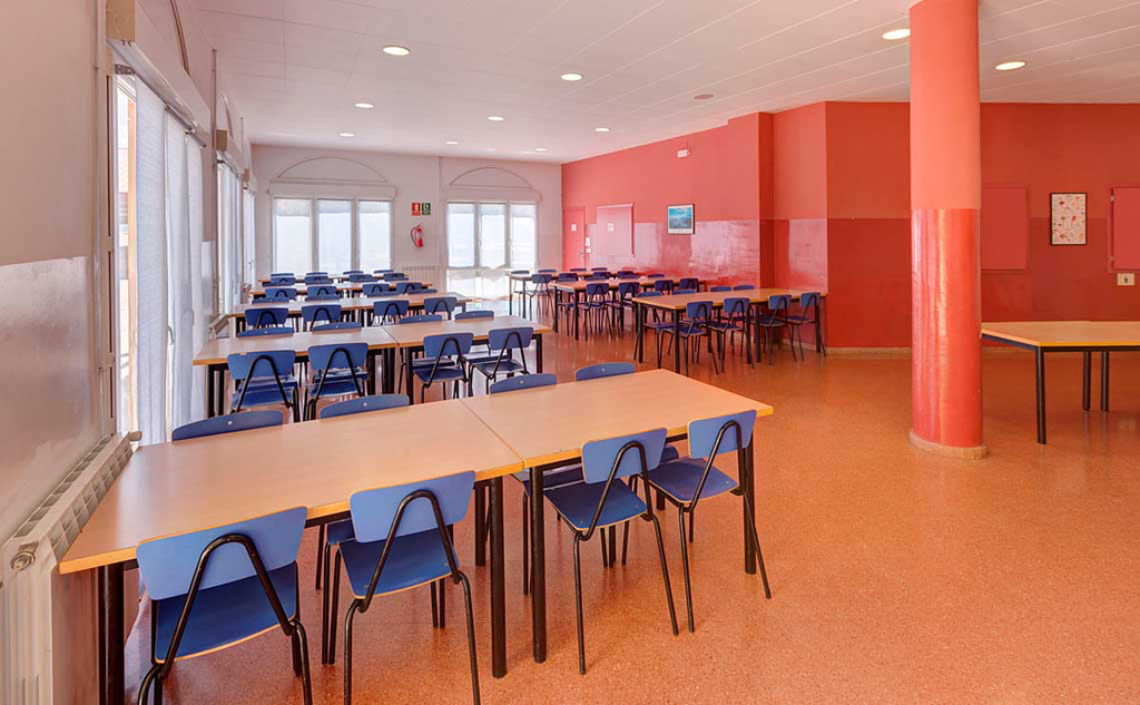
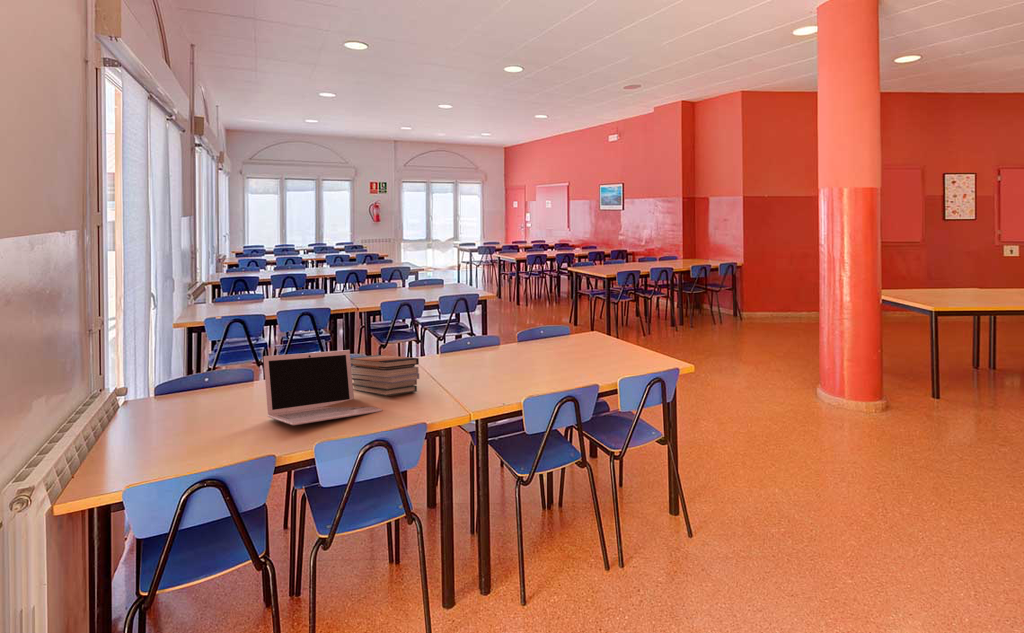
+ laptop (323, 384)
+ book stack (383, 374)
